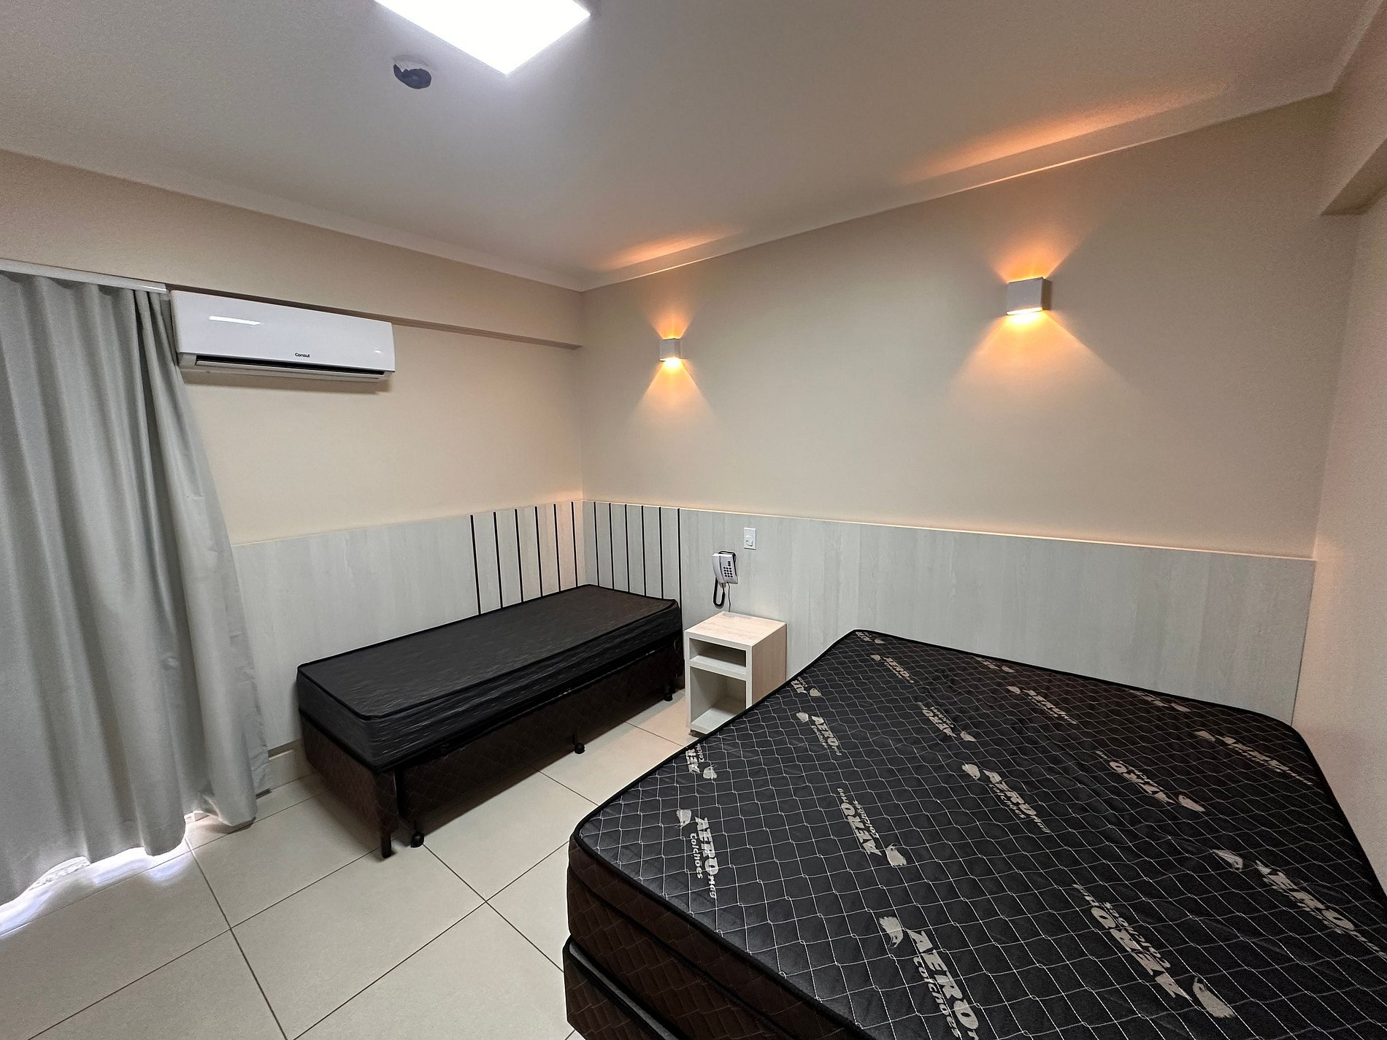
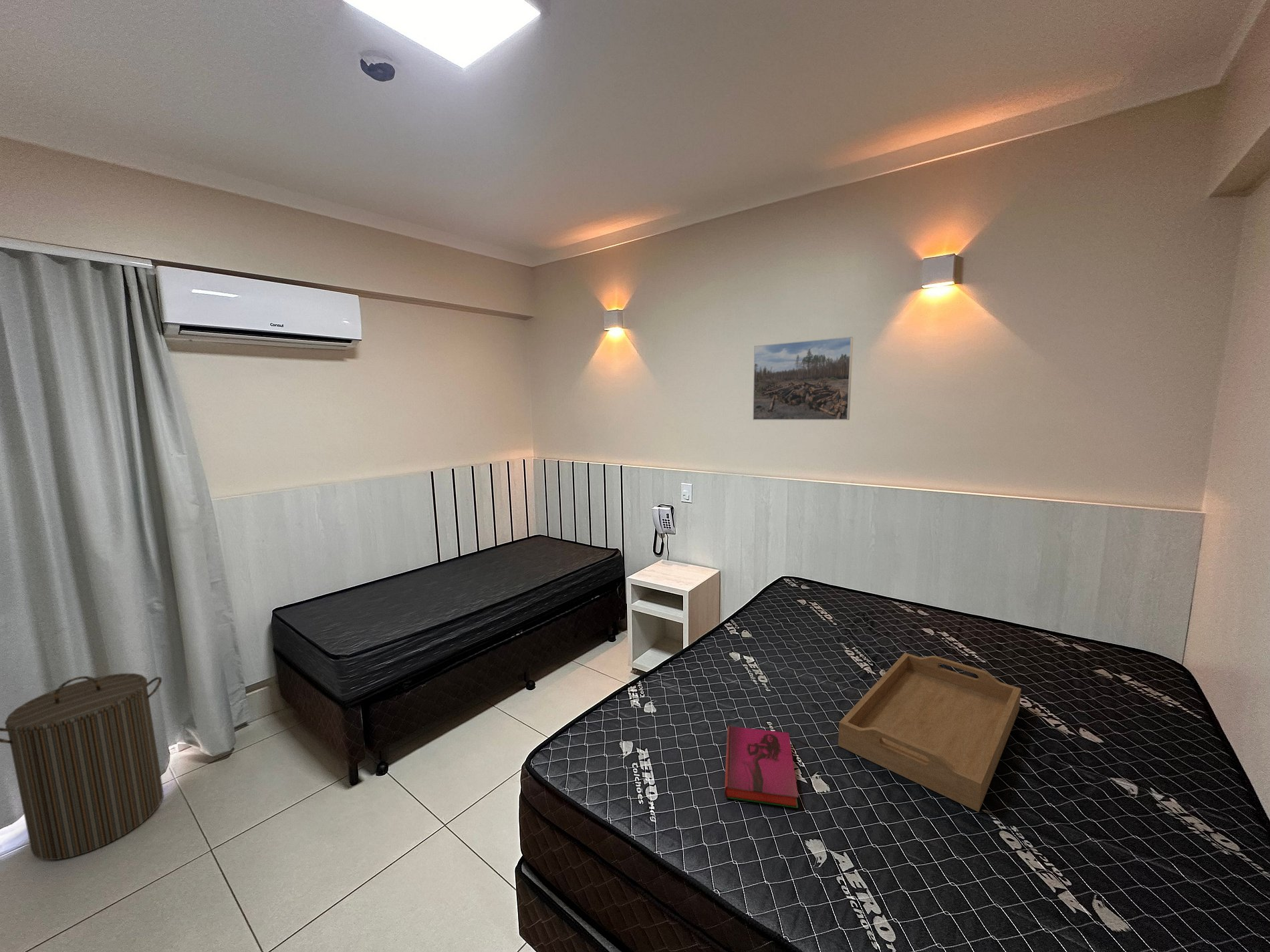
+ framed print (799, 381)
+ hardback book (759, 763)
+ laundry hamper (90, 750)
+ serving tray (934, 712)
